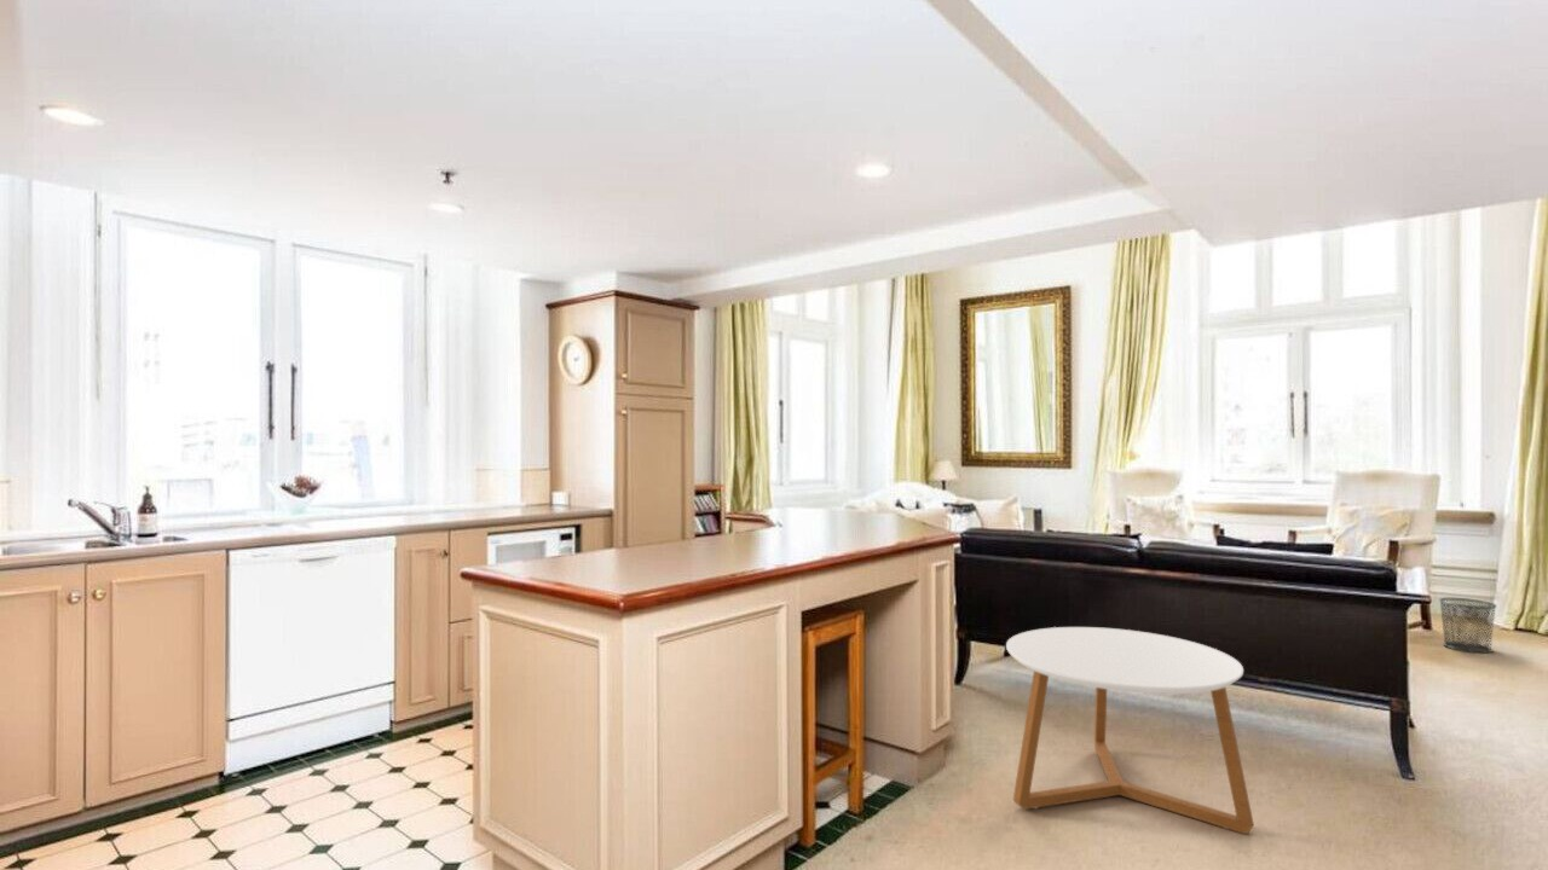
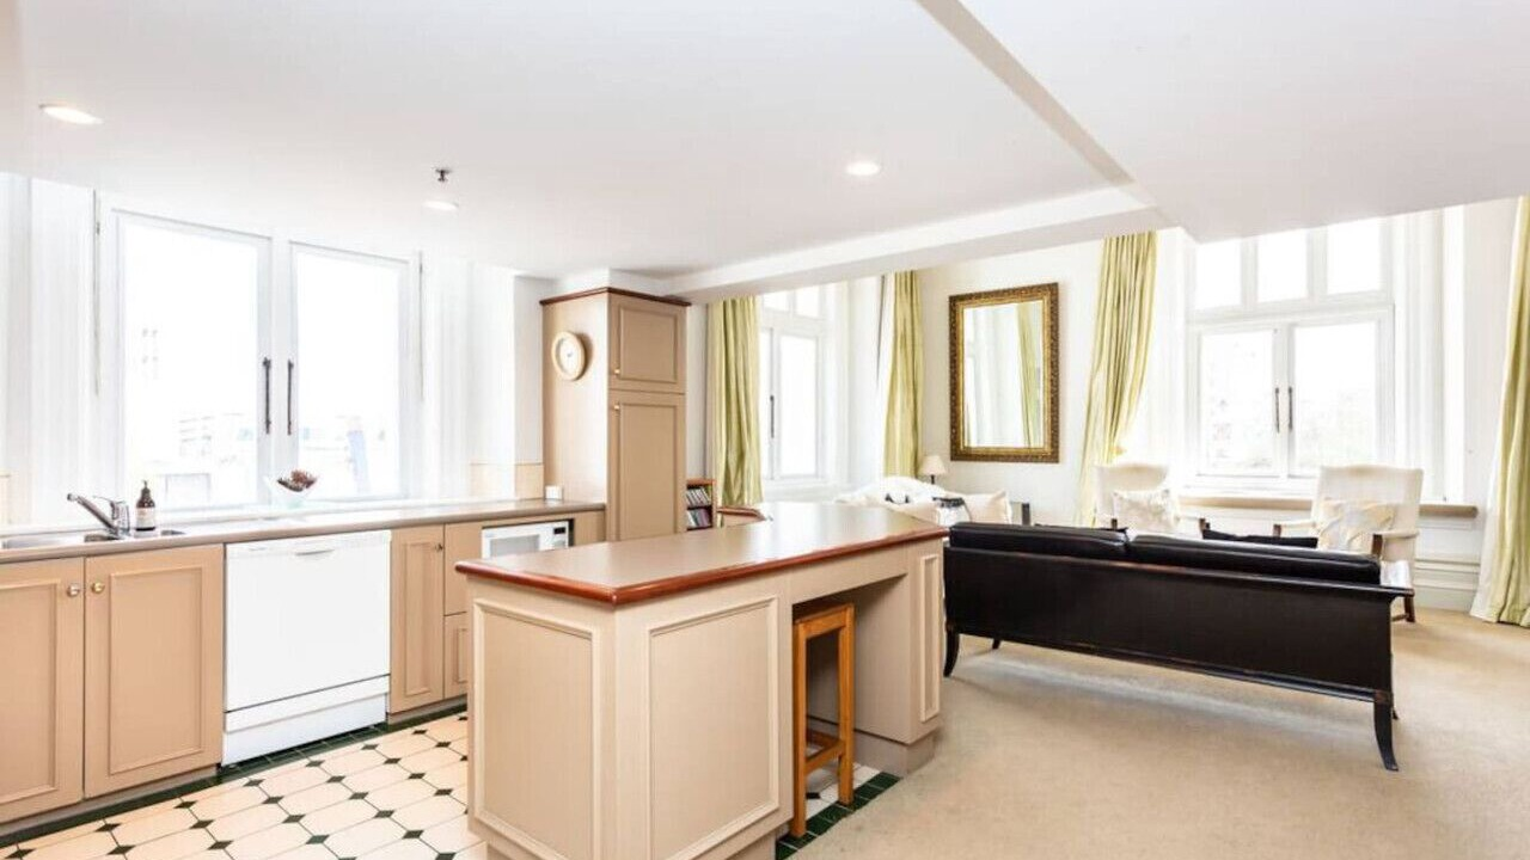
- waste bin (1467, 625)
- coffee table (1104, 724)
